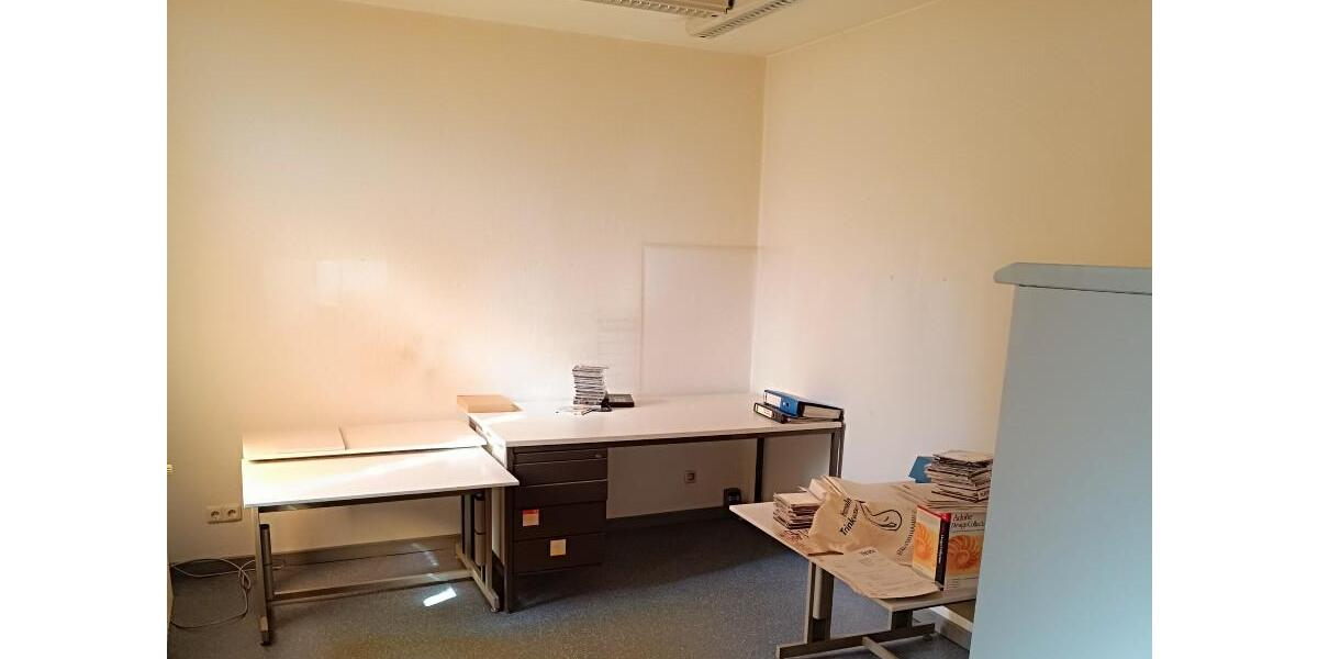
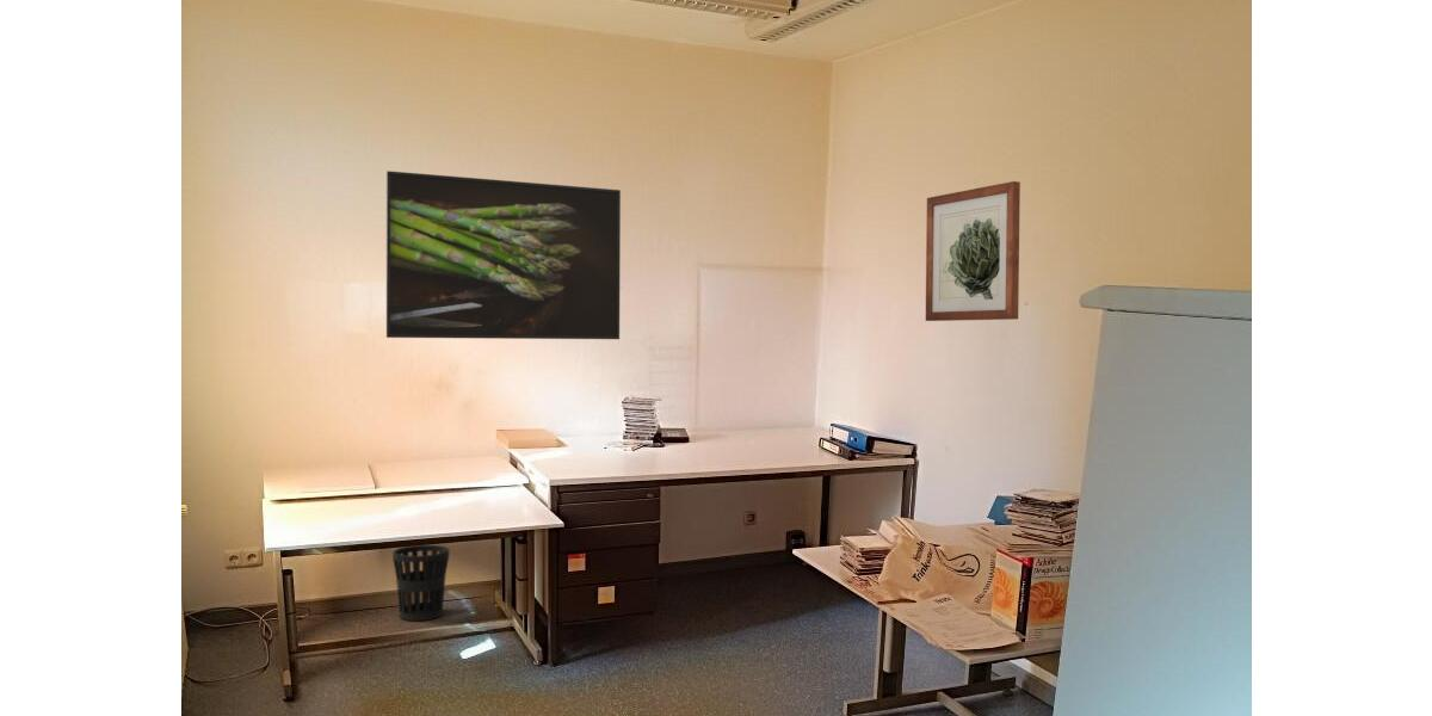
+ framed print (508, 259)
+ wall art (969, 254)
+ wastebasket (420, 582)
